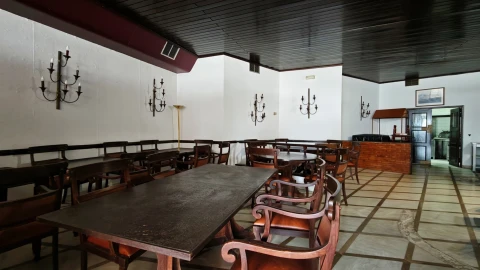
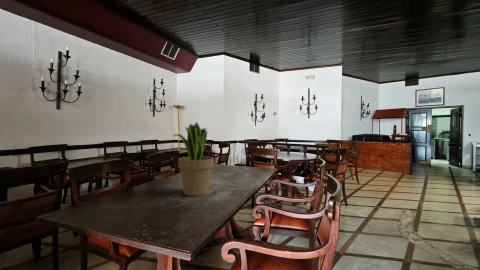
+ potted plant (193, 156)
